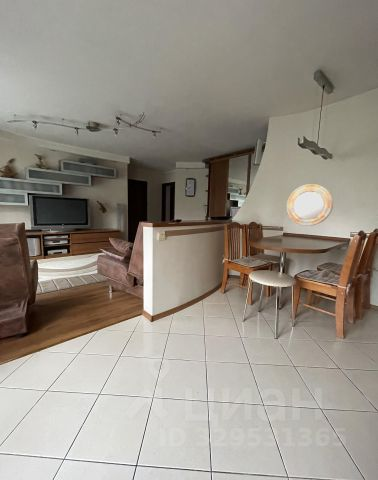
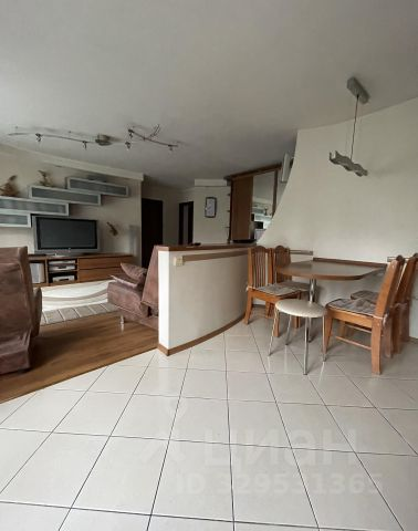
- home mirror (308, 205)
